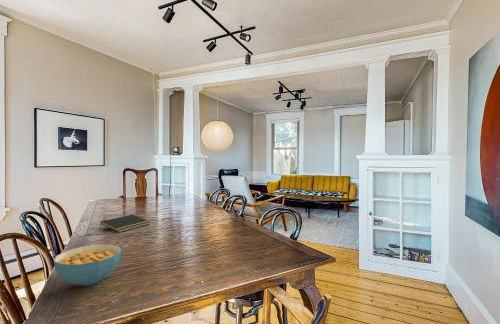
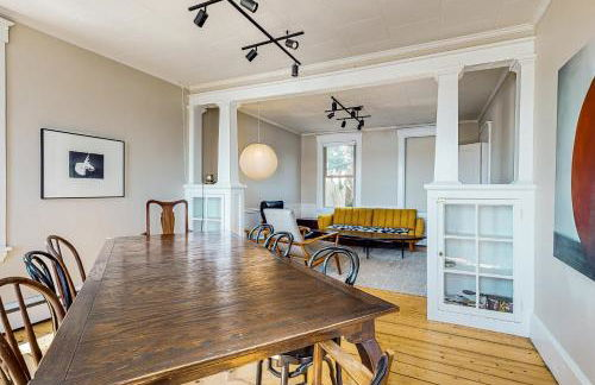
- cereal bowl (89, 267)
- notepad (126, 222)
